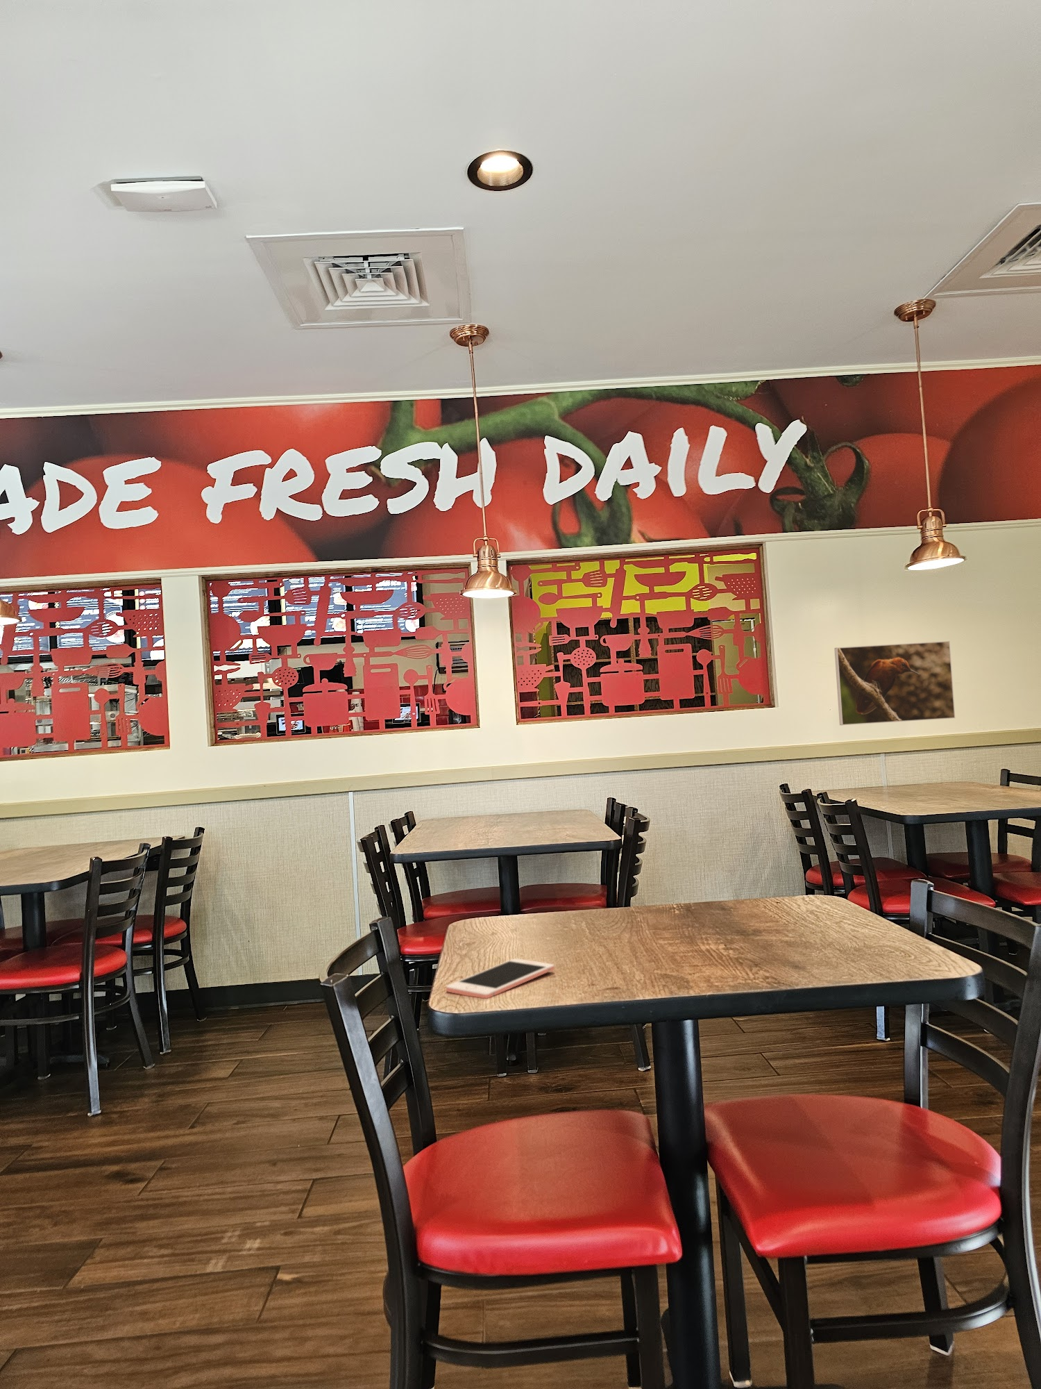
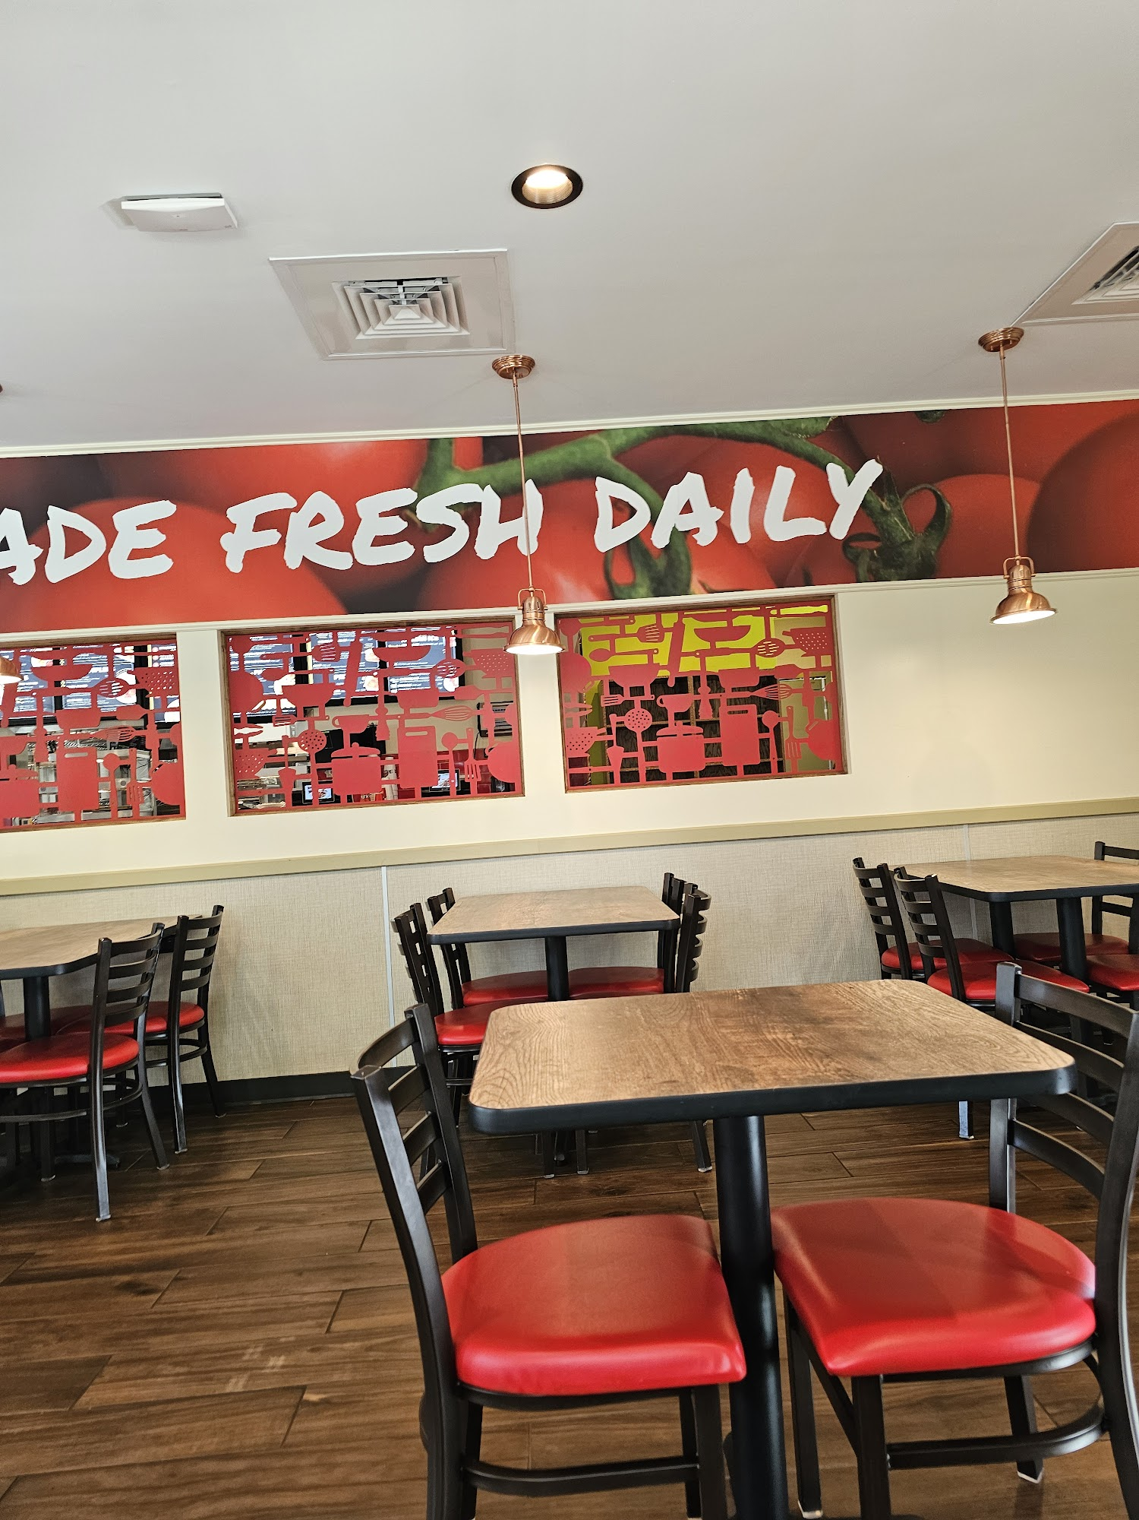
- cell phone (502, 977)
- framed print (894, 682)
